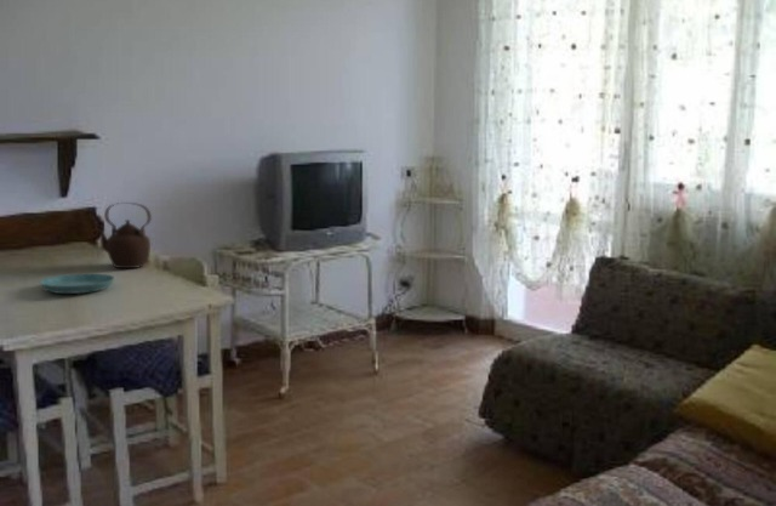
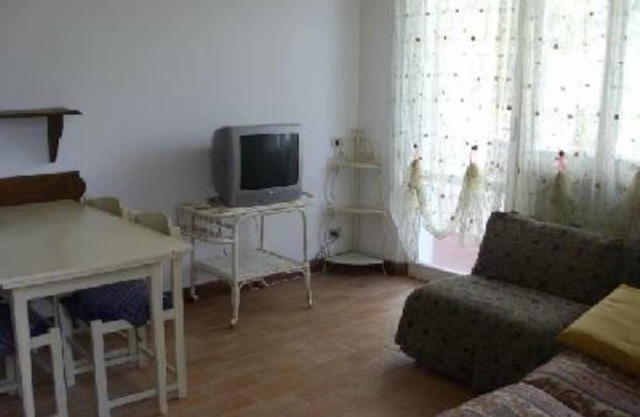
- saucer (78, 284)
- teapot (122, 234)
